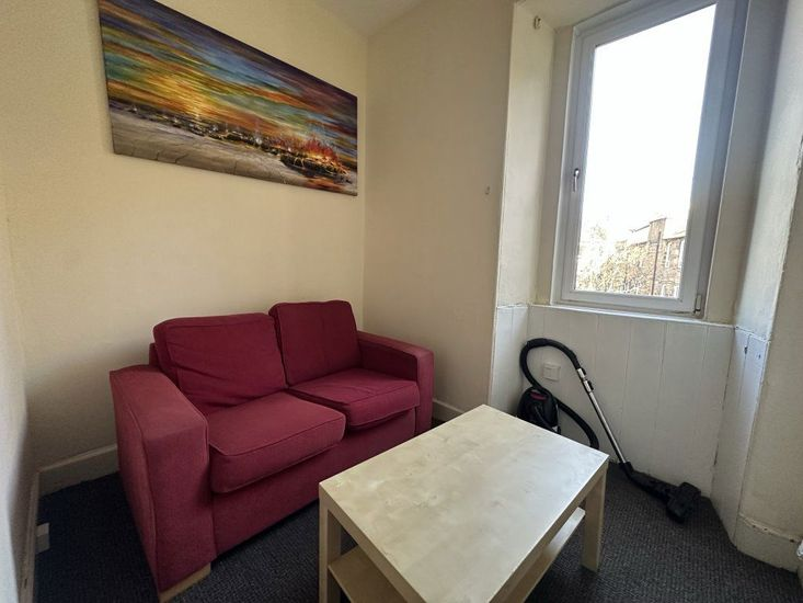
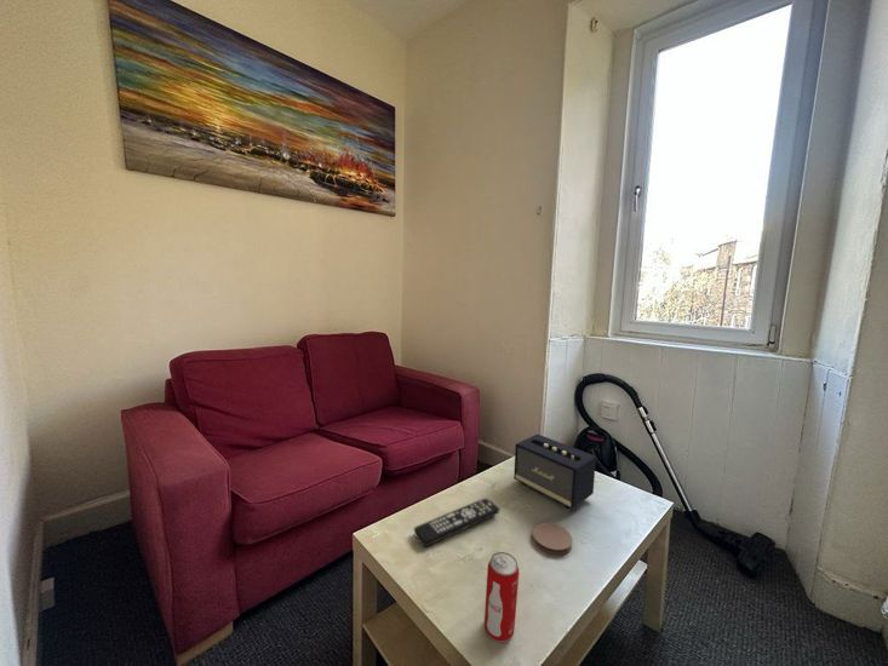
+ speaker (552, 469)
+ remote control (458, 521)
+ beverage can (500, 596)
+ coaster (551, 538)
